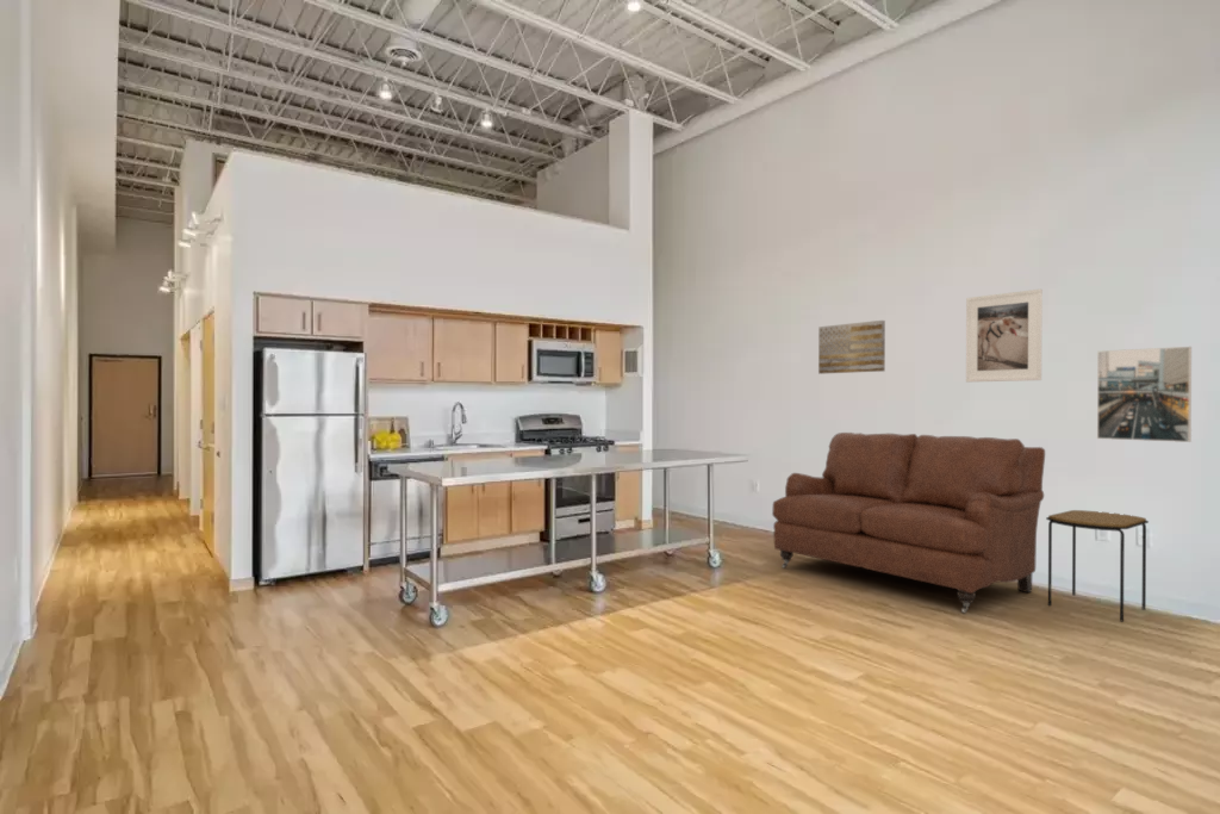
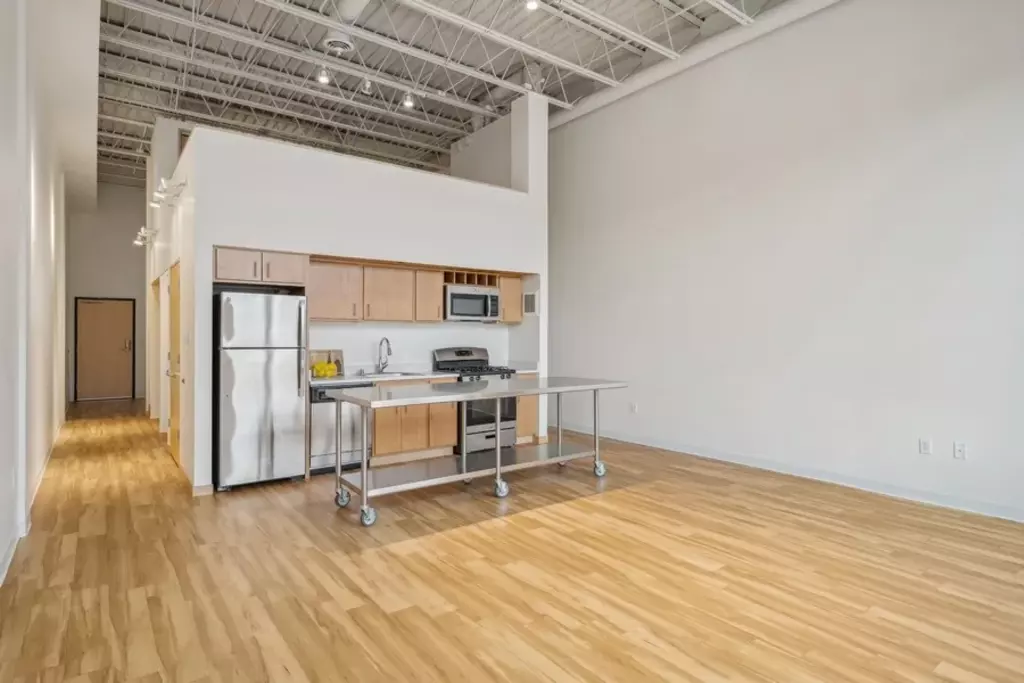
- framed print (1141, 394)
- sofa (902, 505)
- side table (1075, 561)
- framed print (1002, 337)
- wall art (849, 348)
